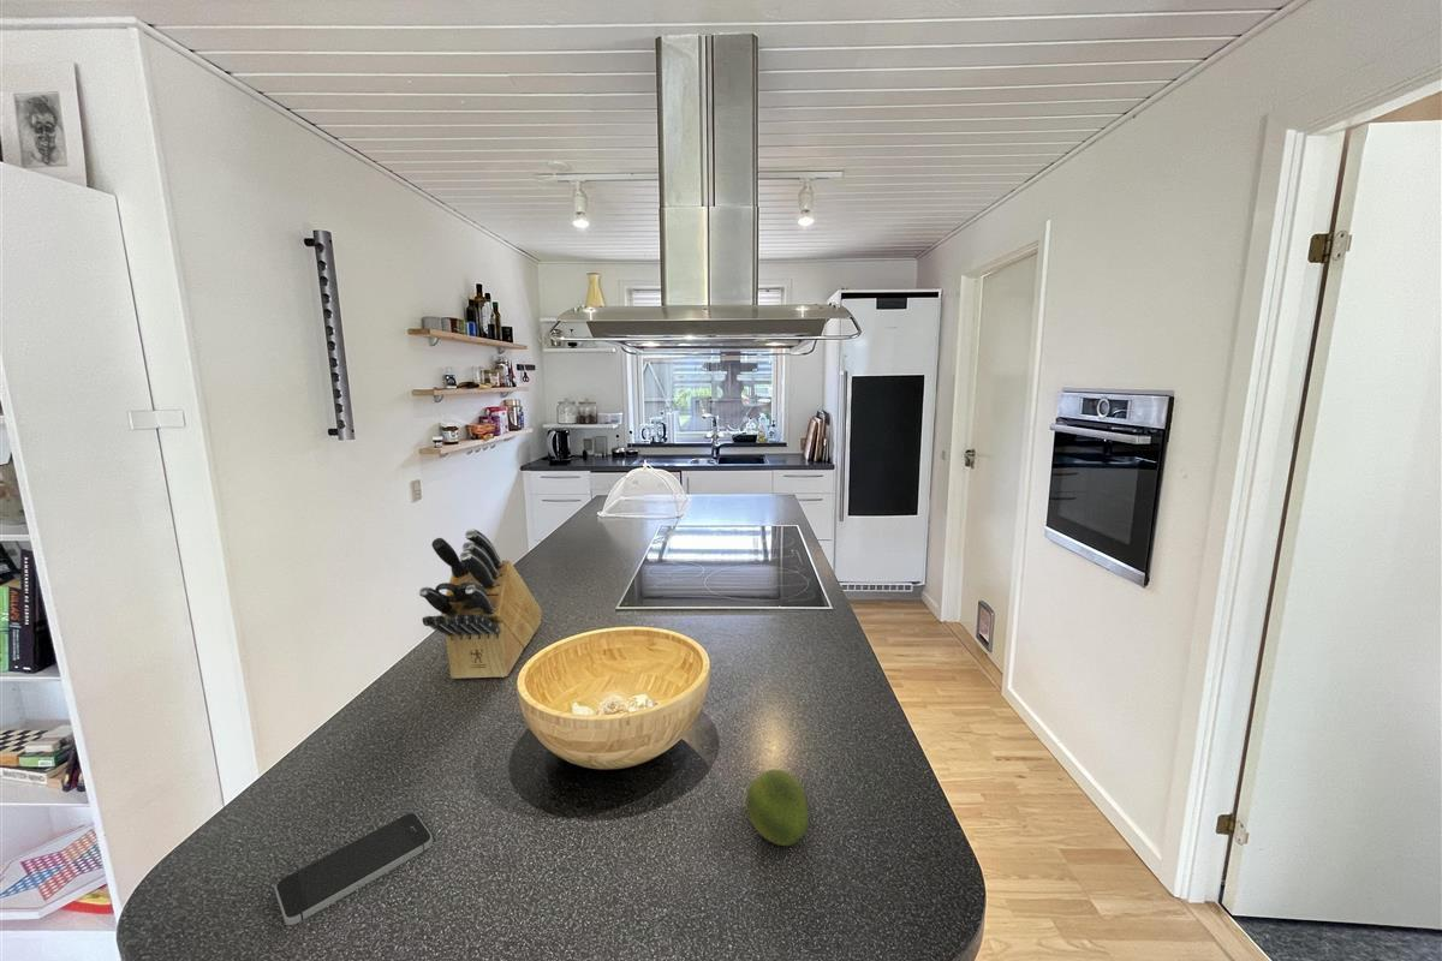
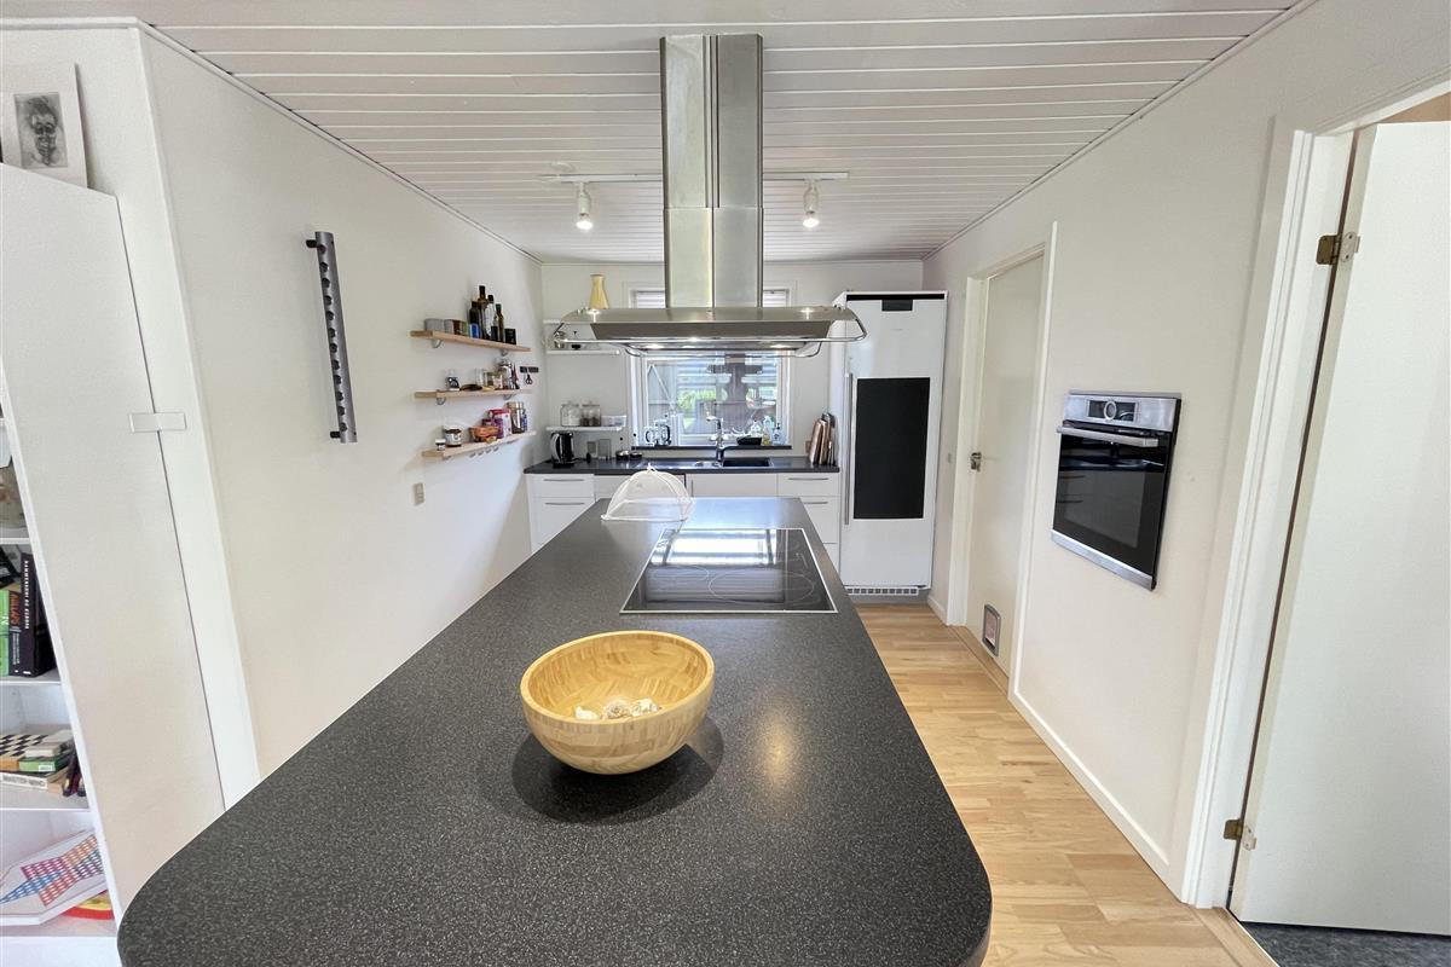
- fruit (776, 805)
- knife block (487, 589)
- smartphone (358, 862)
